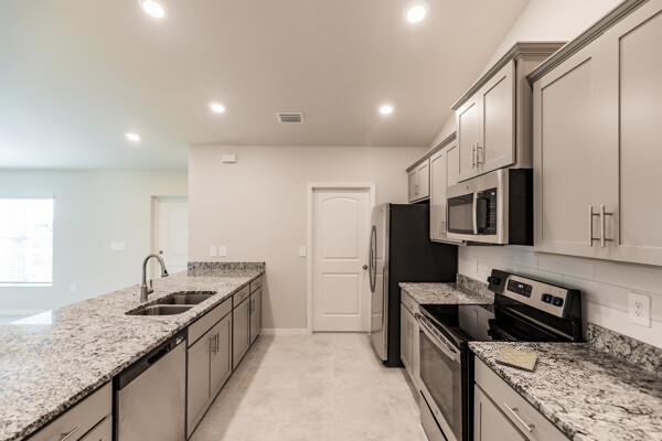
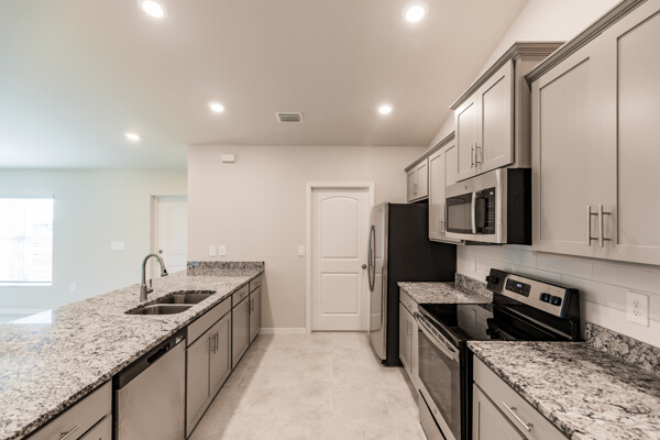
- cutting board (516, 358)
